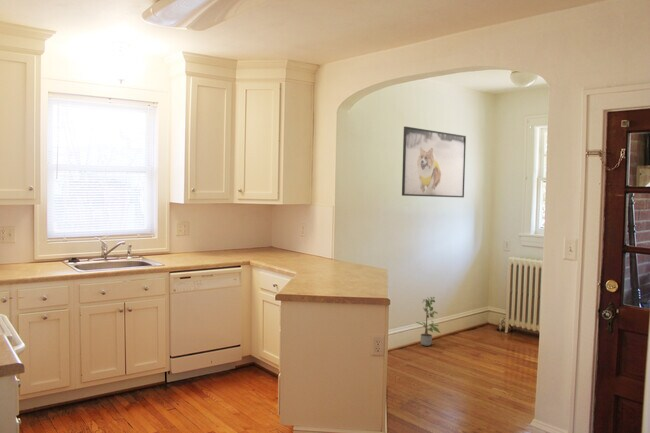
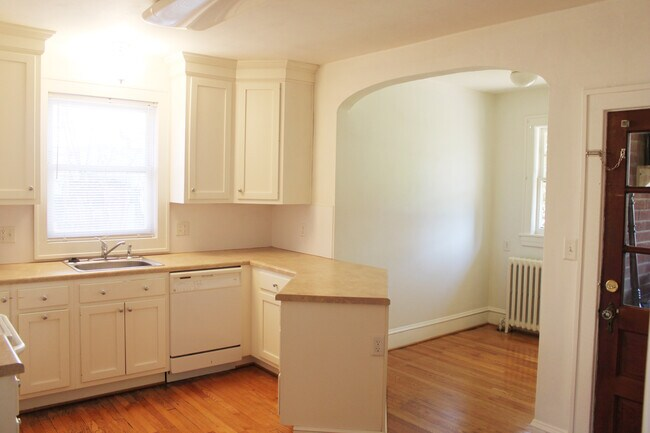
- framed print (435, 164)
- potted plant (431, 320)
